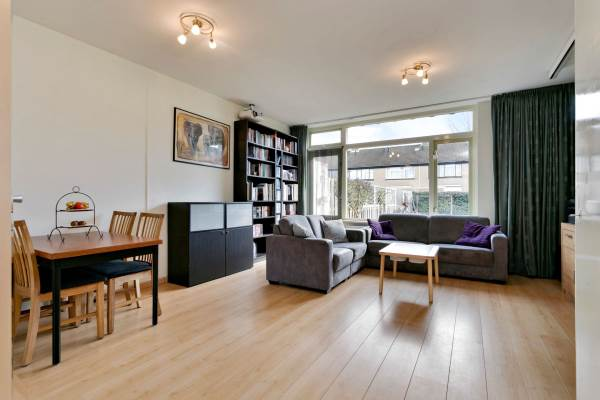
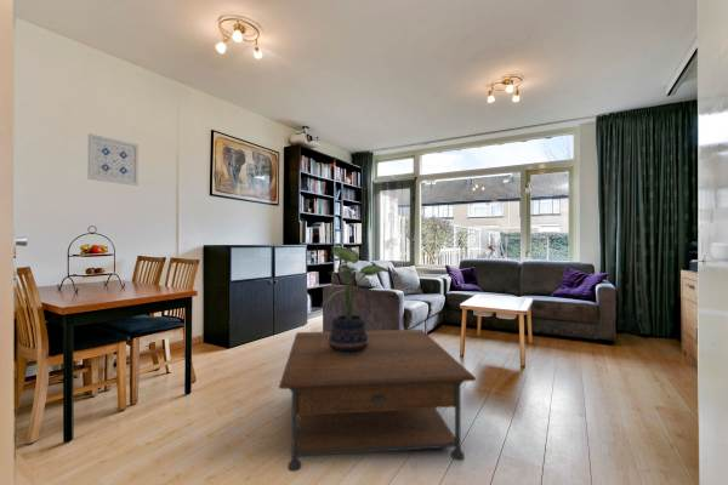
+ wall art (114, 160)
+ coffee table (368, 384)
+ potted plant (353, 295)
